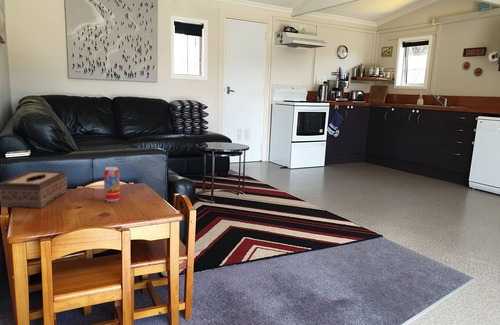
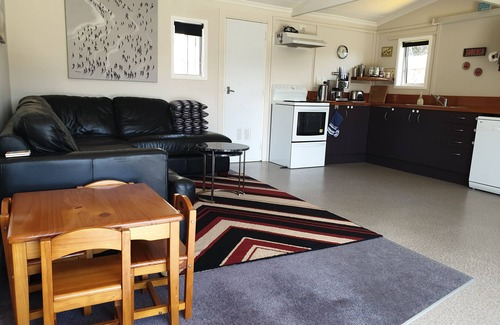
- beverage can (112, 184)
- tissue box (35, 187)
